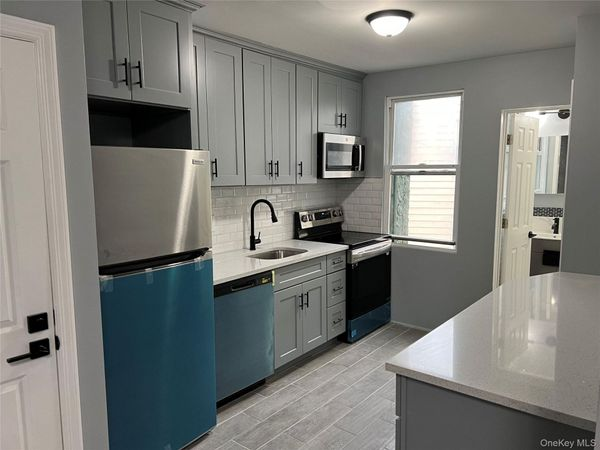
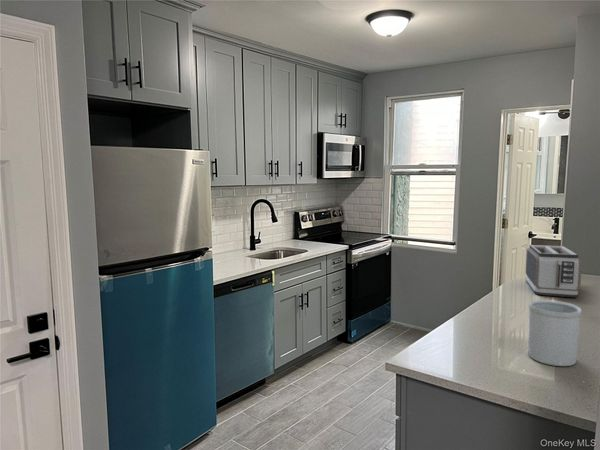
+ toaster (551, 269)
+ utensil holder (553, 332)
